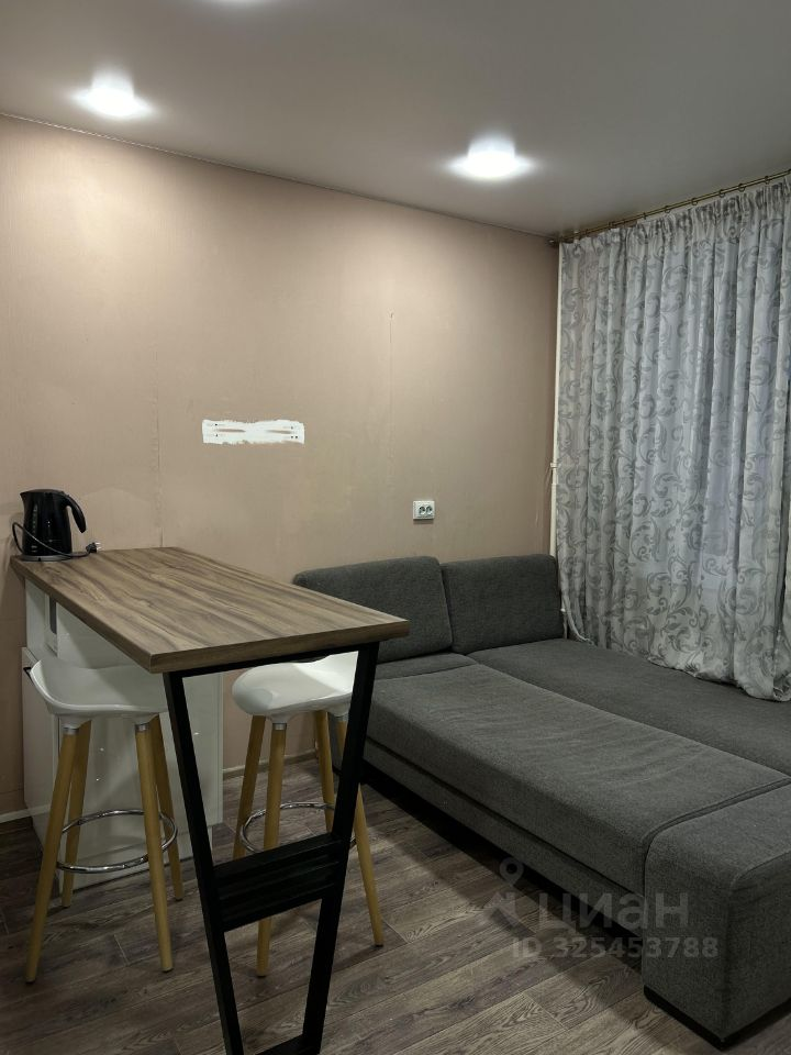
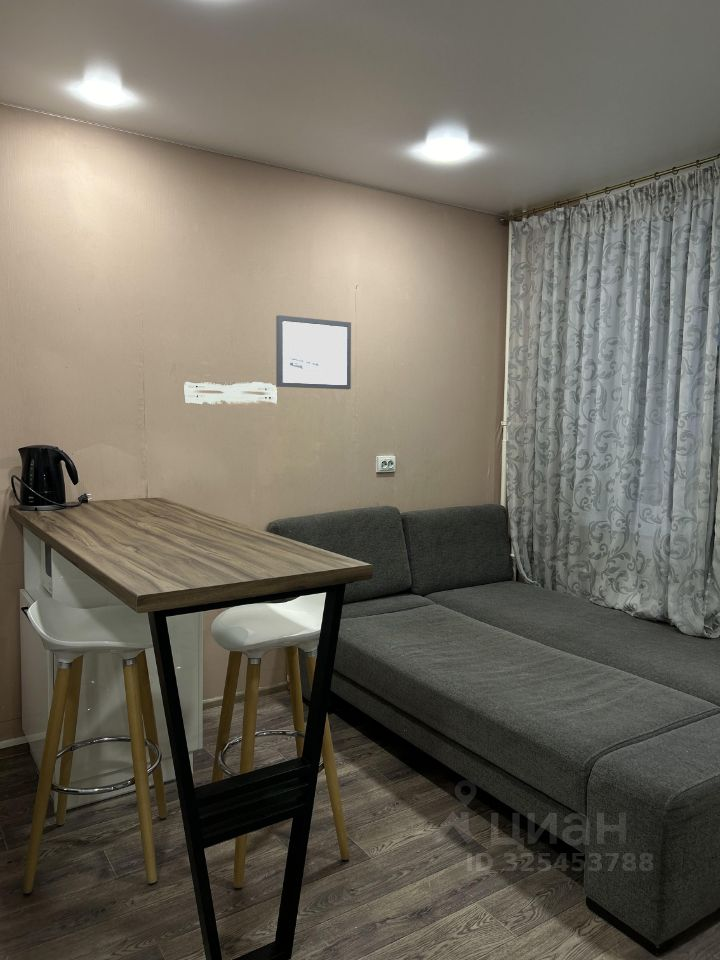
+ wall art (314, 353)
